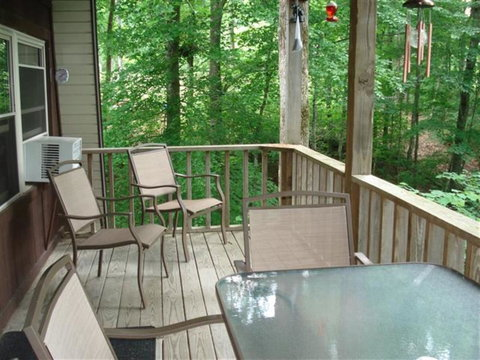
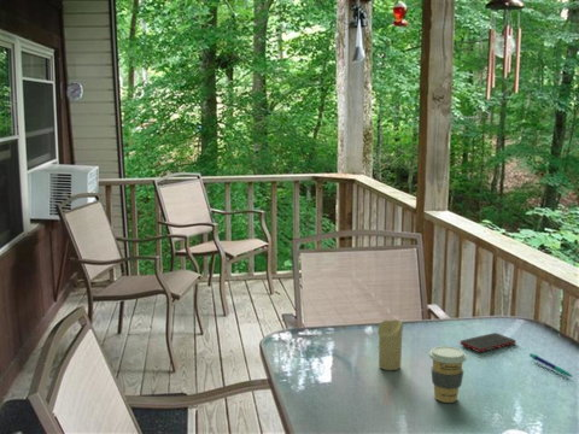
+ candle (390, 344)
+ coffee cup (446, 374)
+ pen (550, 365)
+ cell phone (487, 342)
